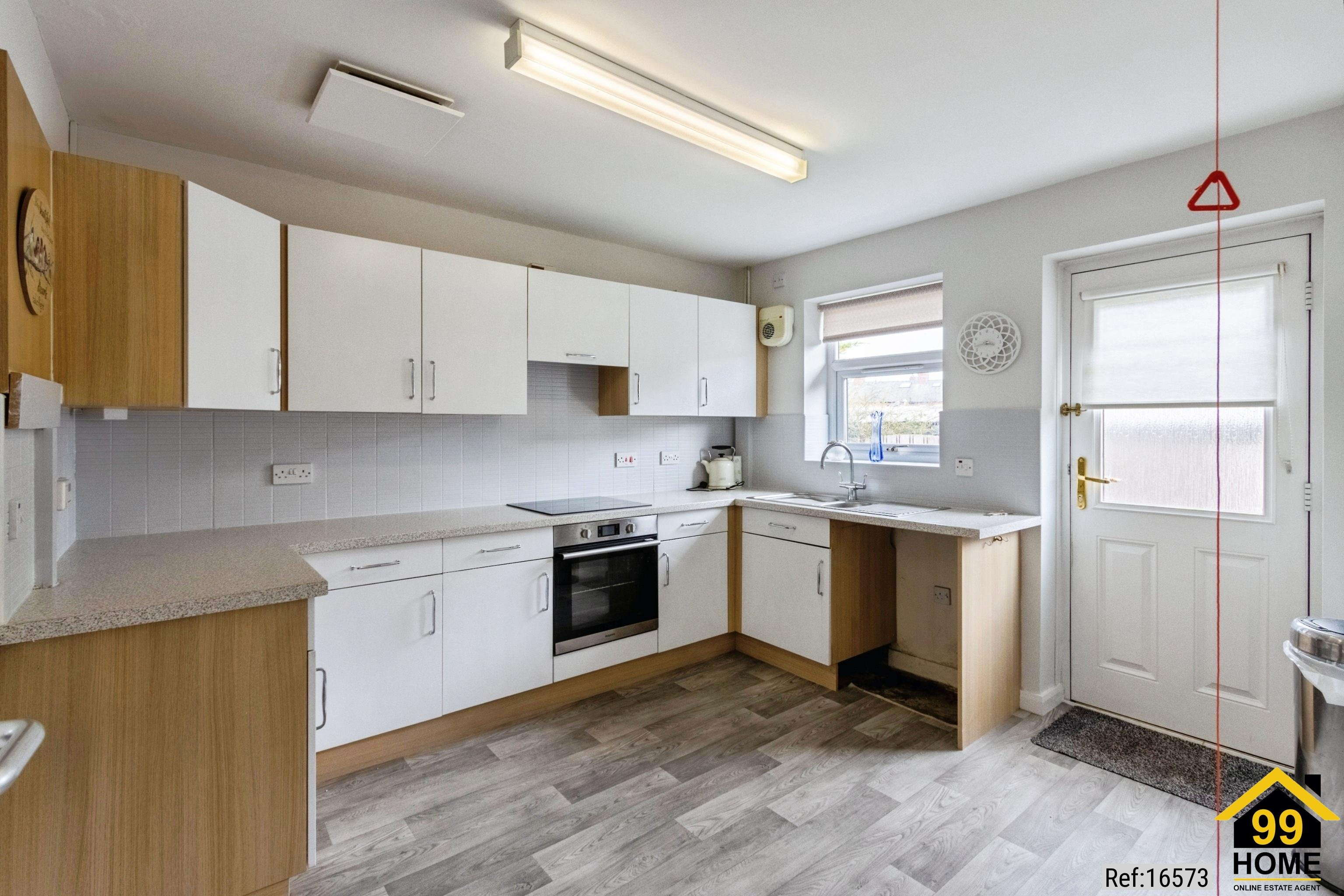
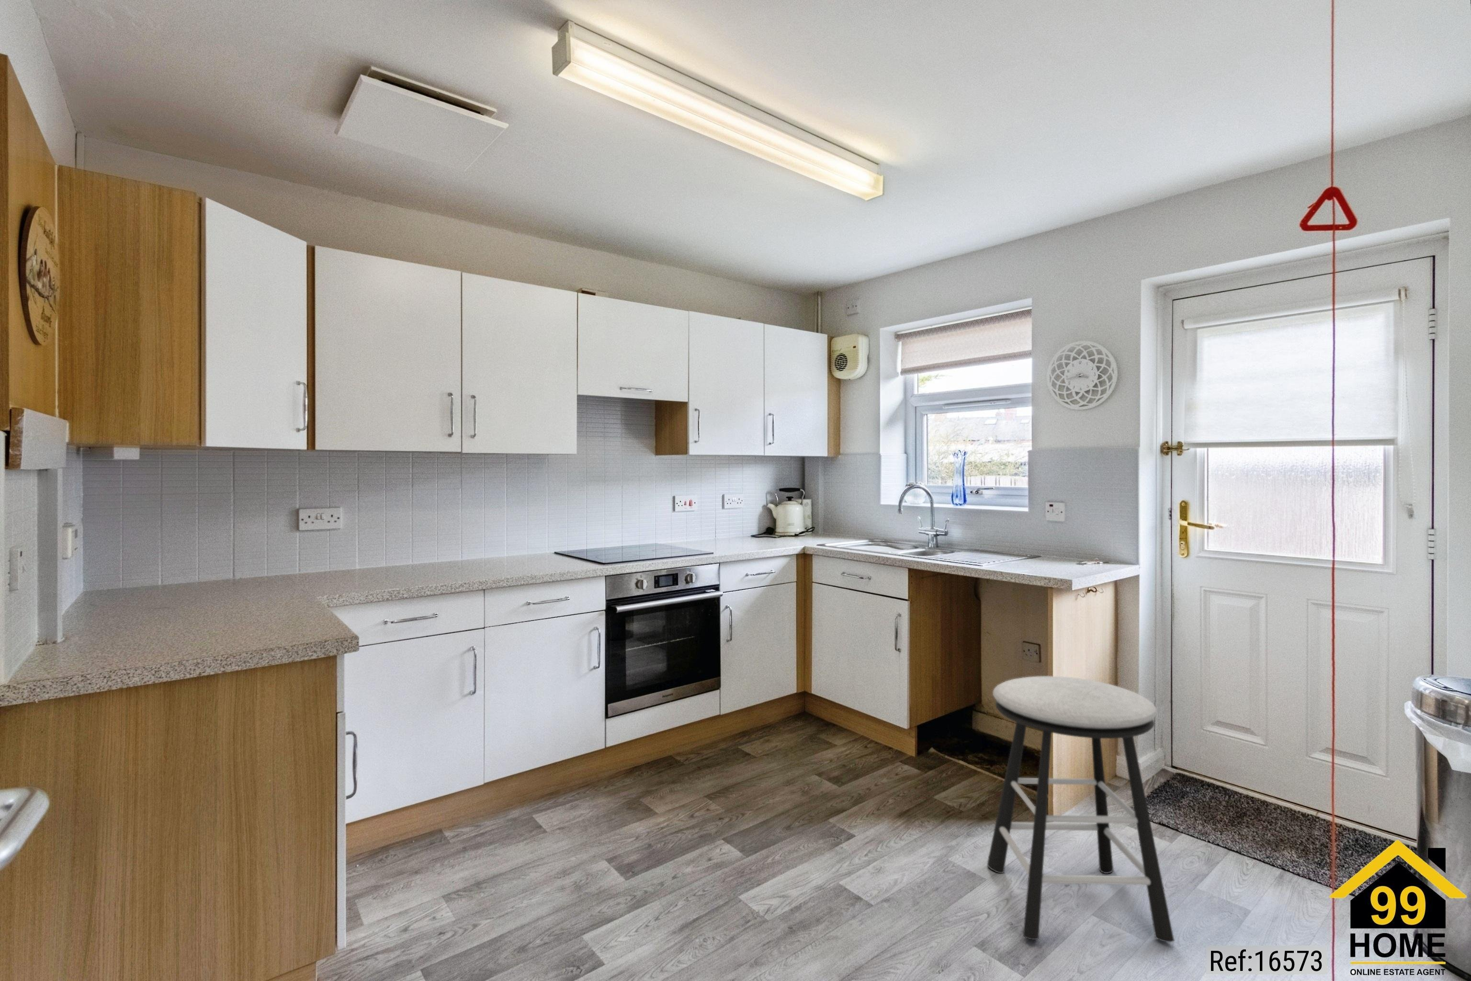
+ stool (1072, 784)
